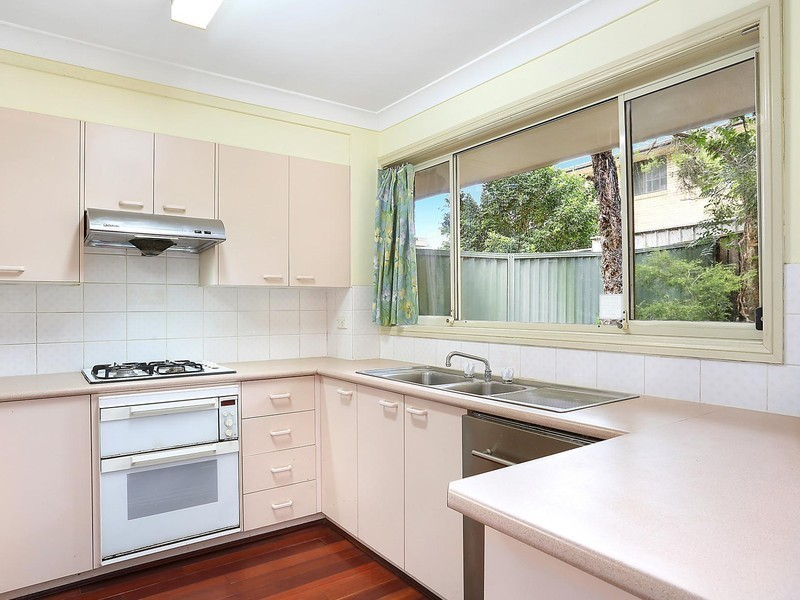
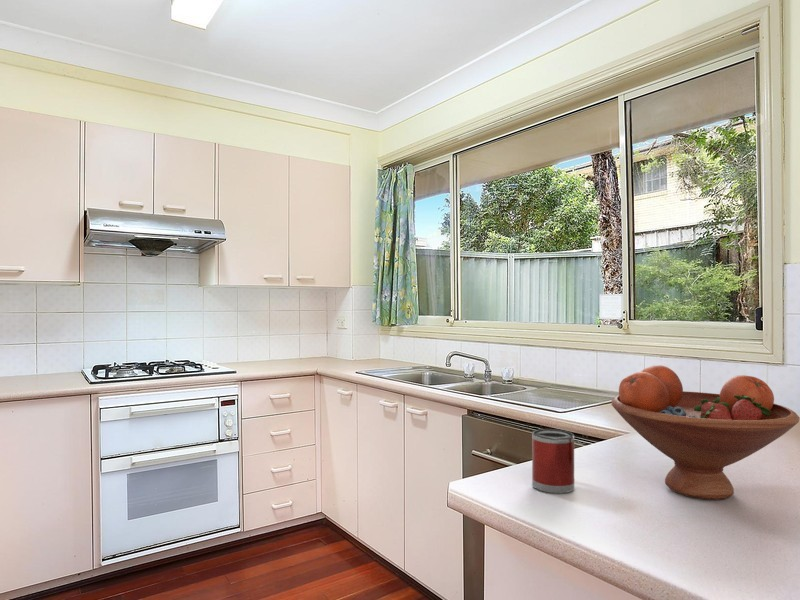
+ mug (552, 457)
+ fruit bowl (698, 430)
